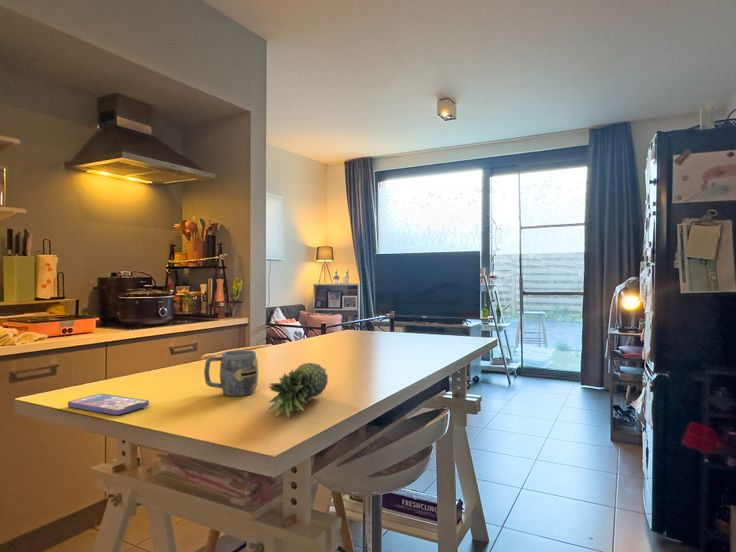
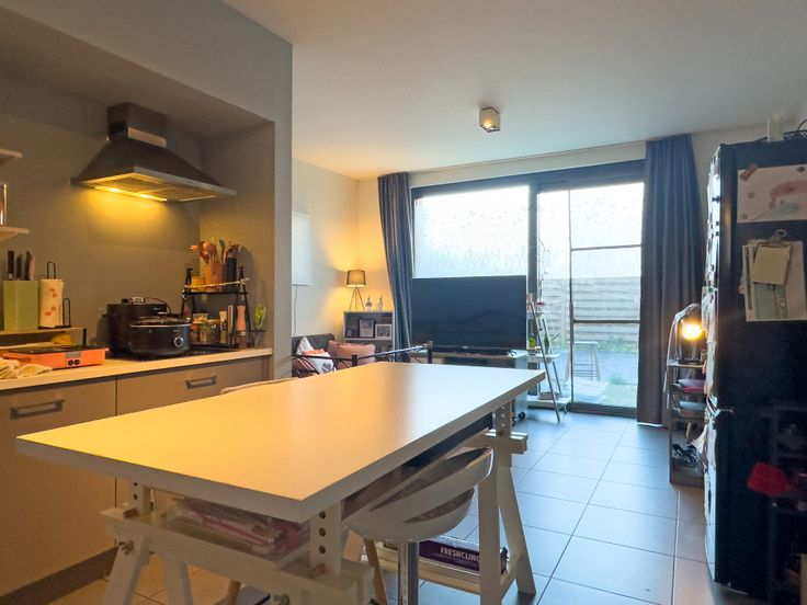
- mug (231, 372)
- fruit (298, 385)
- smartphone (108, 403)
